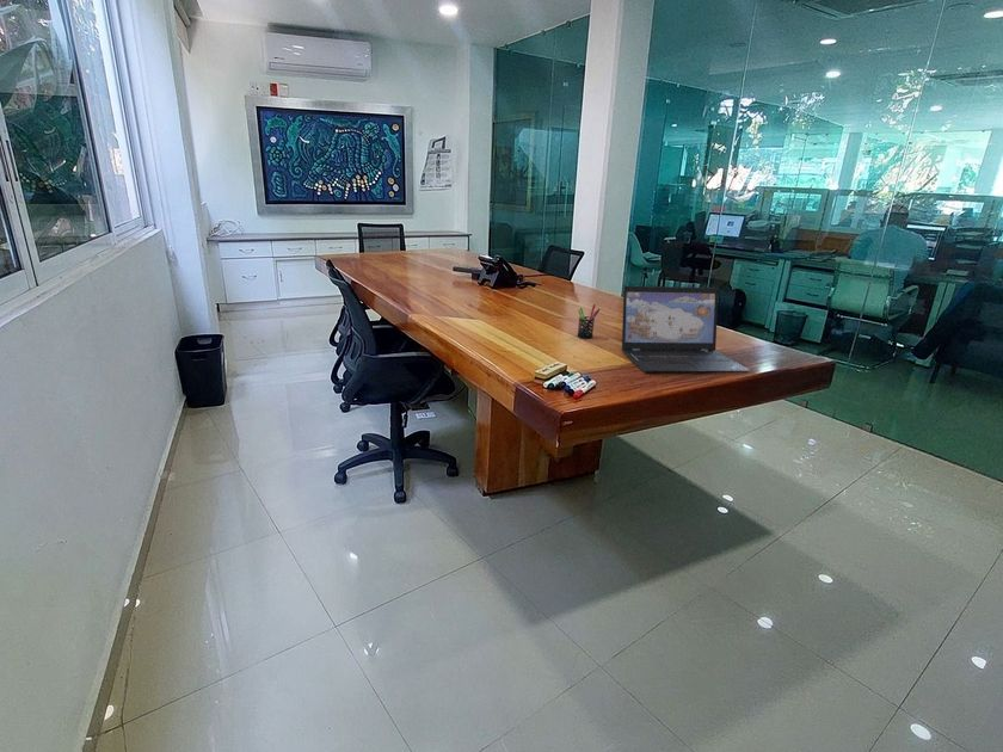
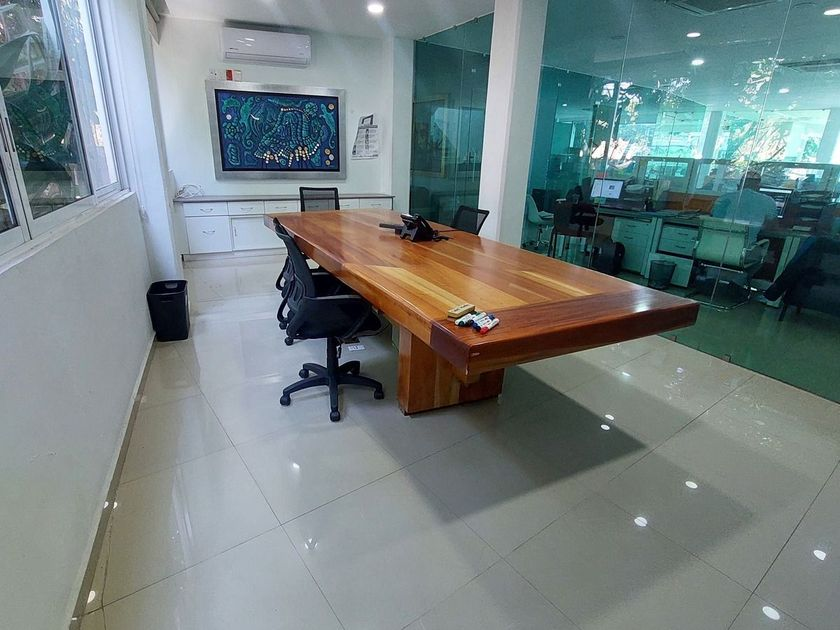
- laptop (683, 327)
- pen holder (585, 320)
